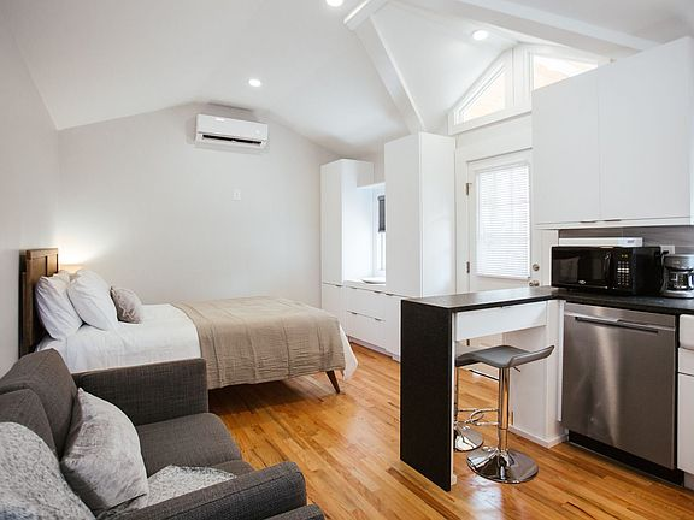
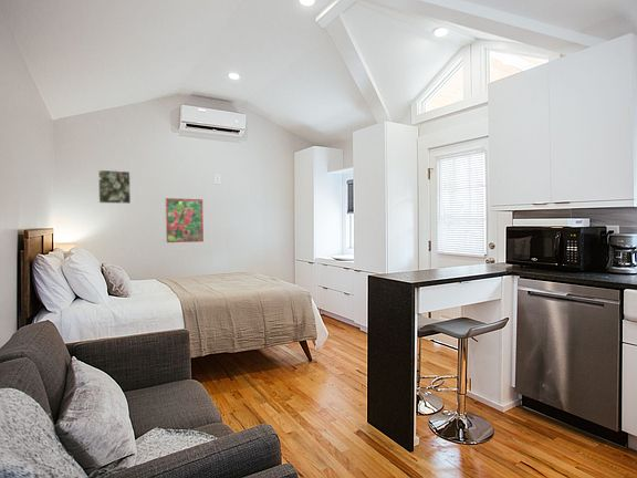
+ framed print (114, 187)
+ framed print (185, 220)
